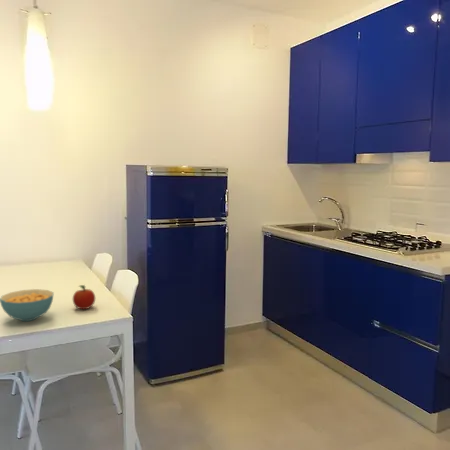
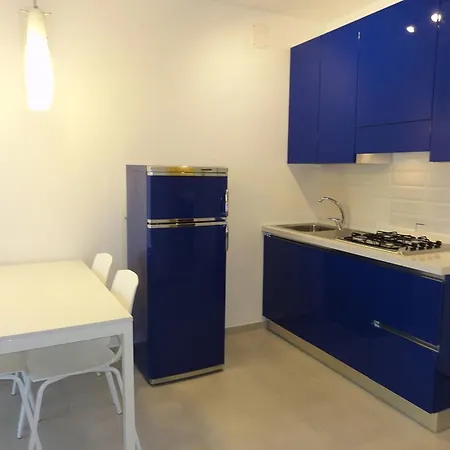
- fruit (84, 297)
- cereal bowl (28, 307)
